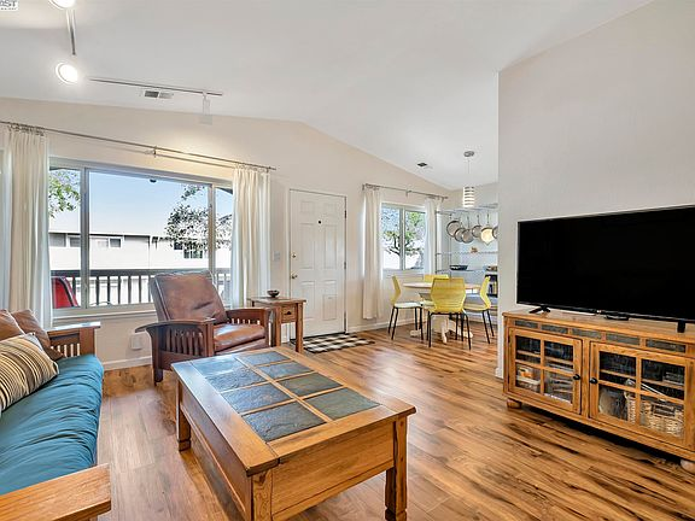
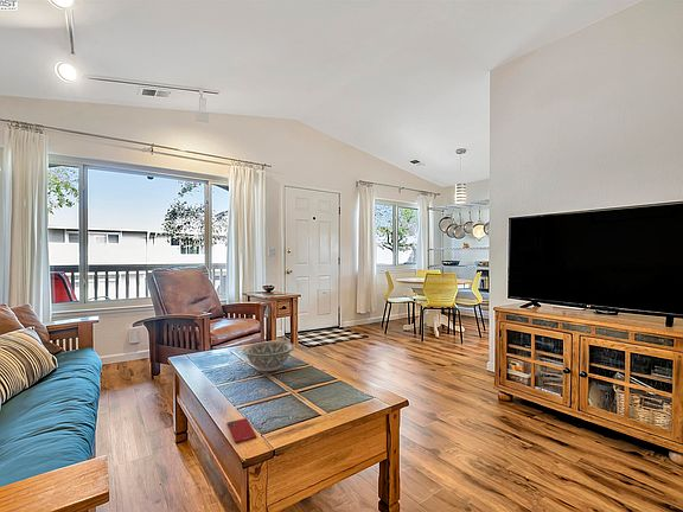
+ decorative bowl (268, 357)
+ smartphone (241, 429)
